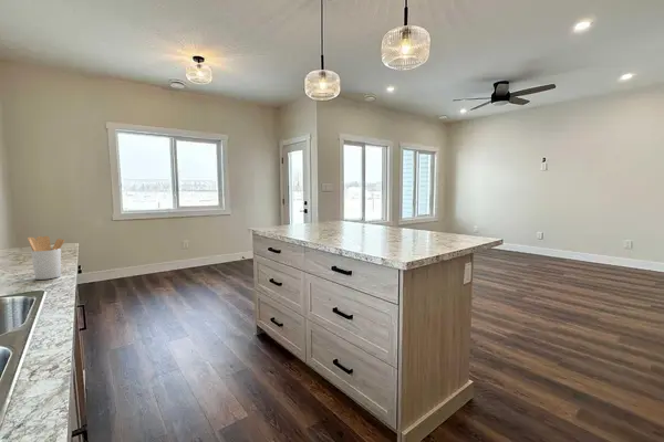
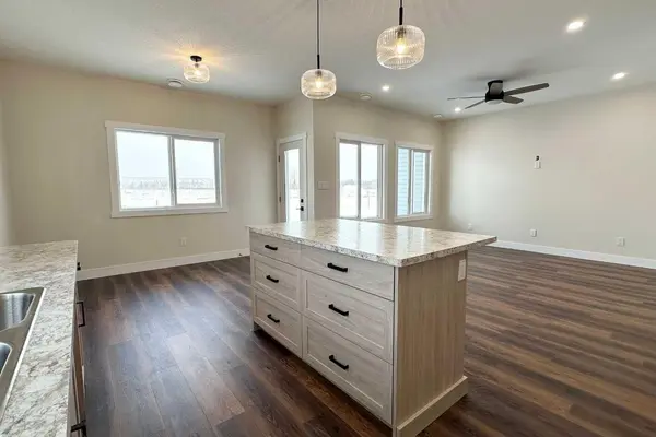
- utensil holder (44, 255)
